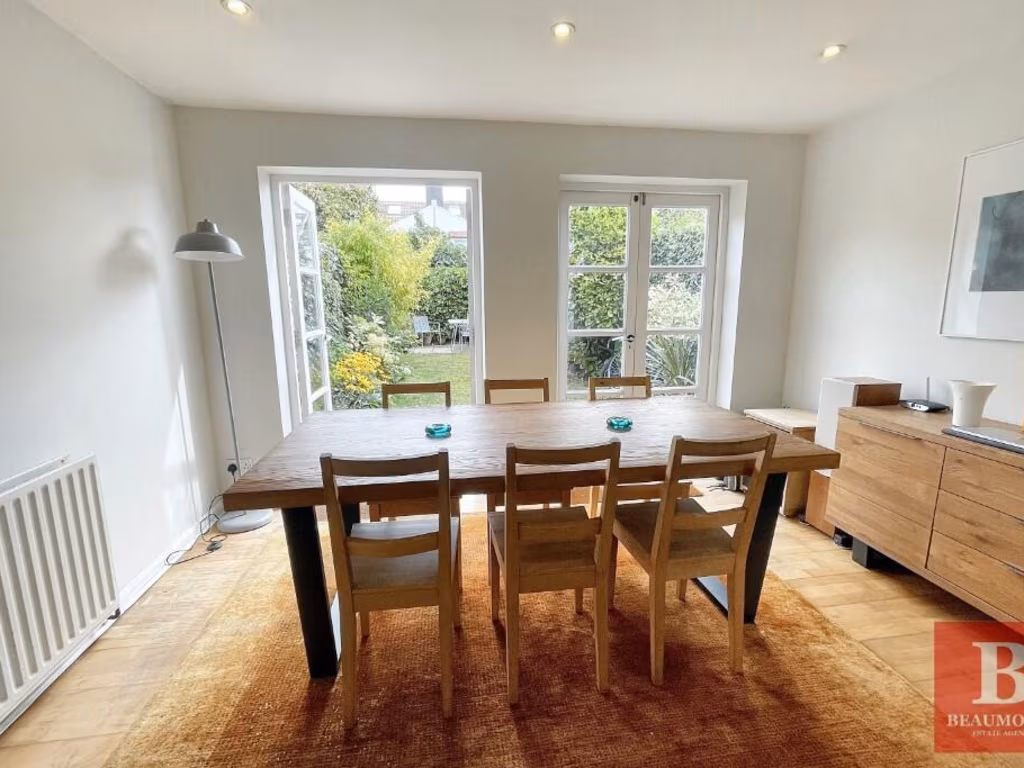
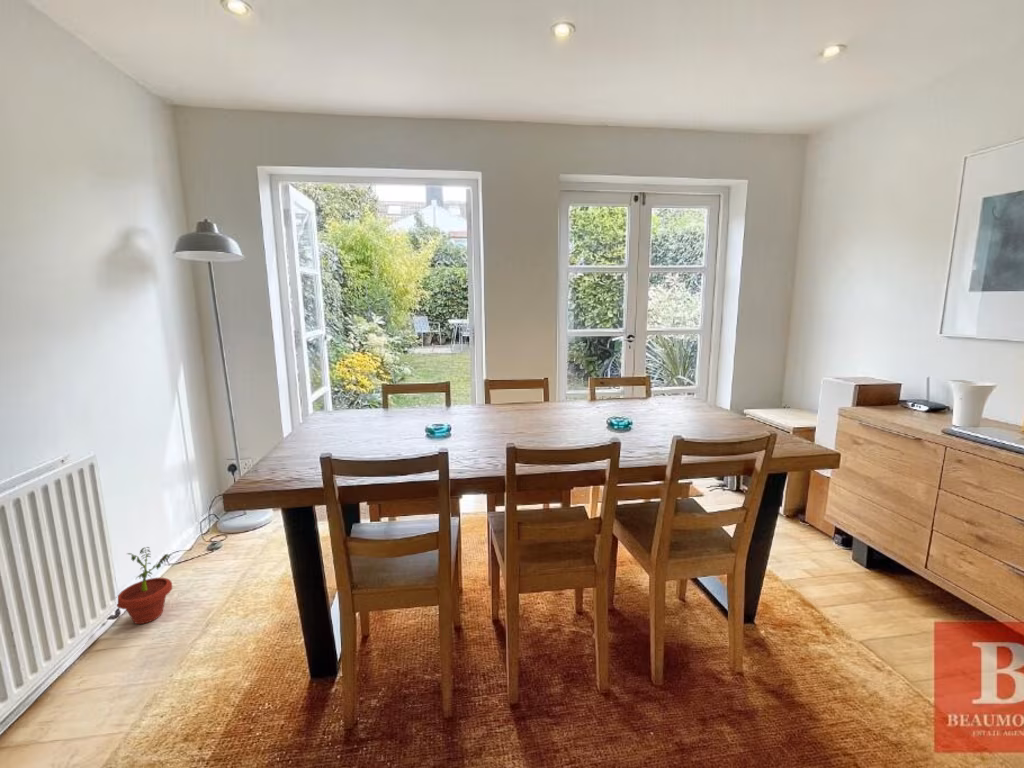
+ potted plant (144, 583)
